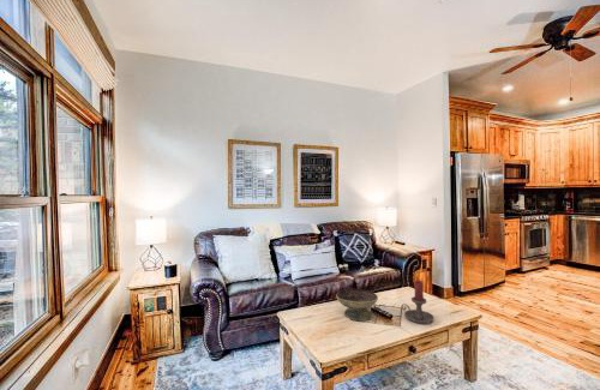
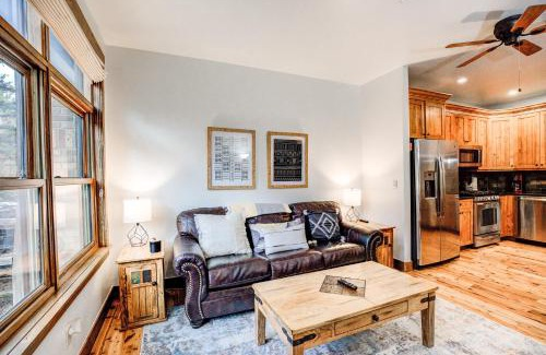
- candle holder (415, 298)
- decorative bowl (356, 304)
